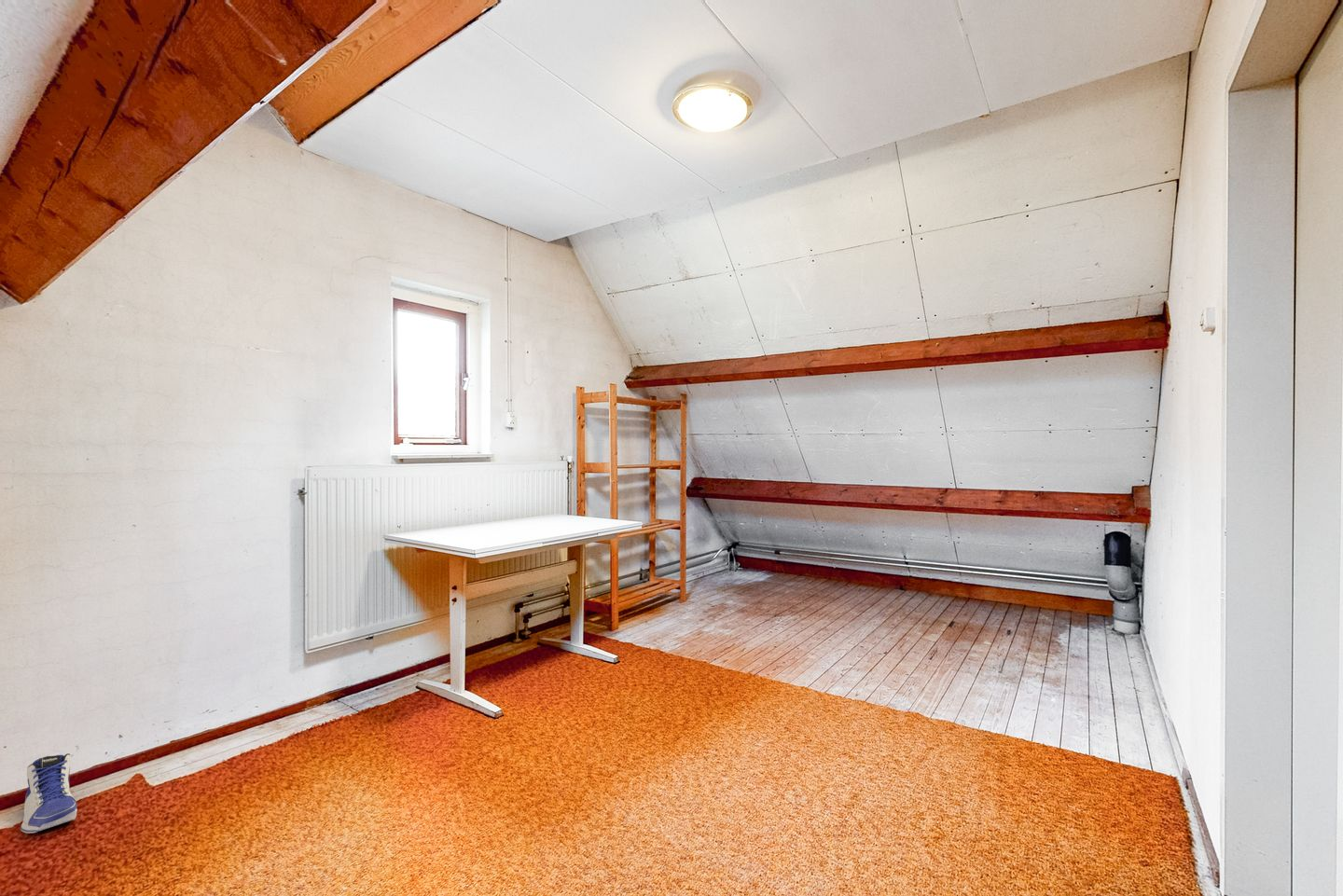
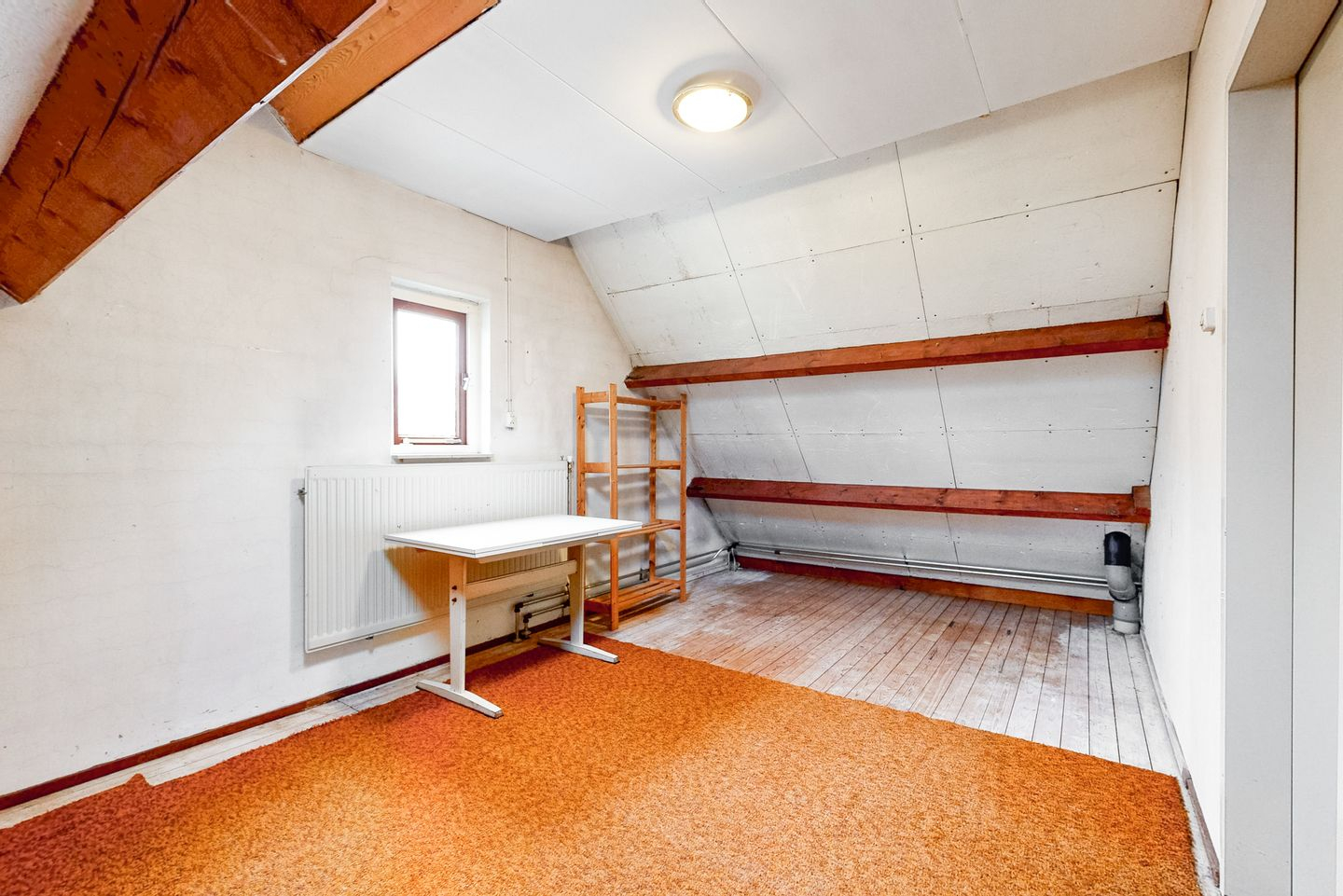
- sneaker (46, 788)
